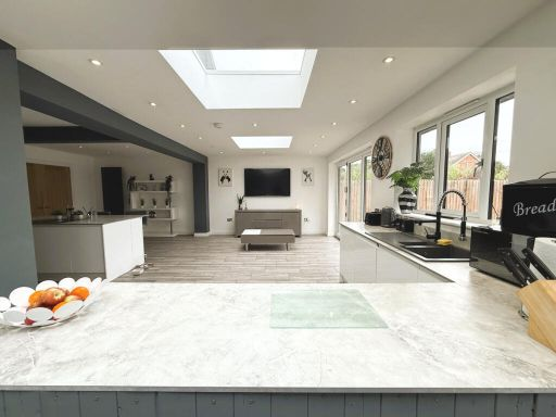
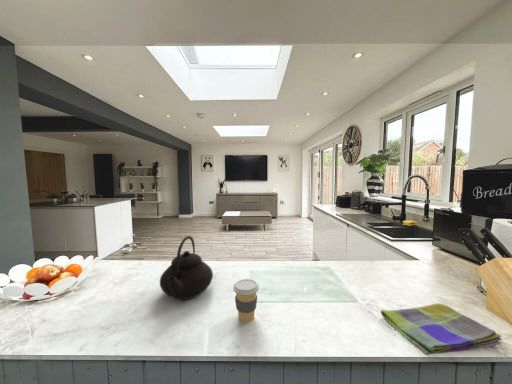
+ teapot (184, 266)
+ coffee cup (246, 300)
+ dish towel (435, 324)
